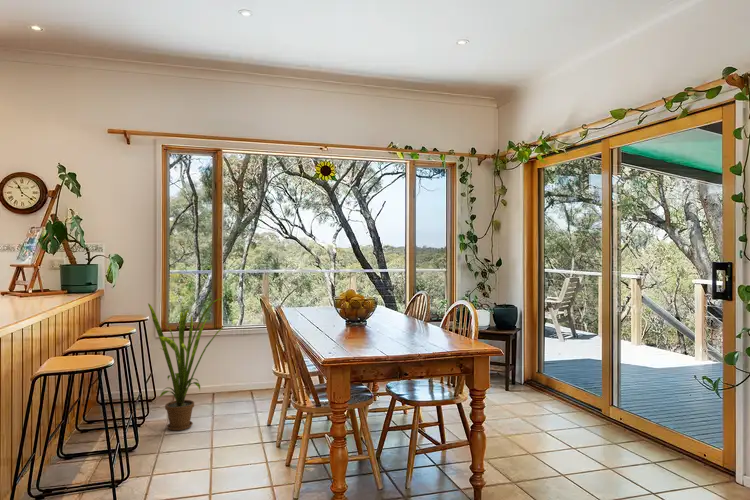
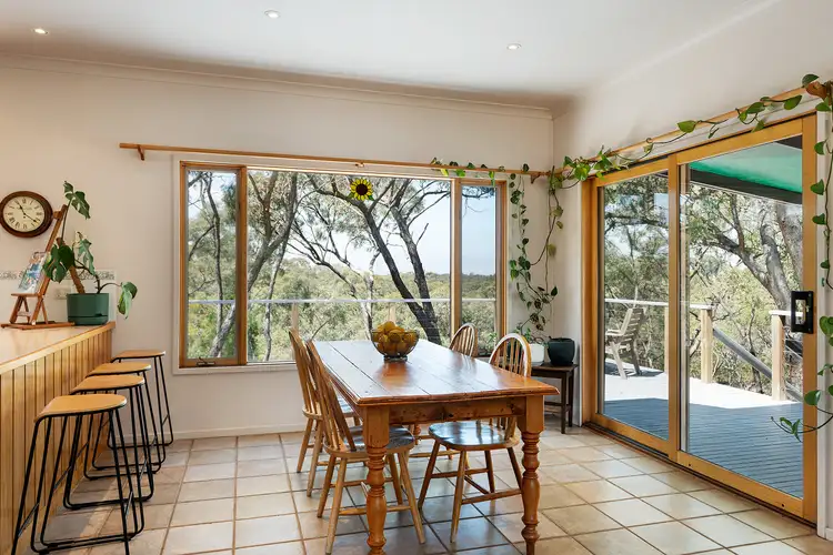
- house plant (186, 361)
